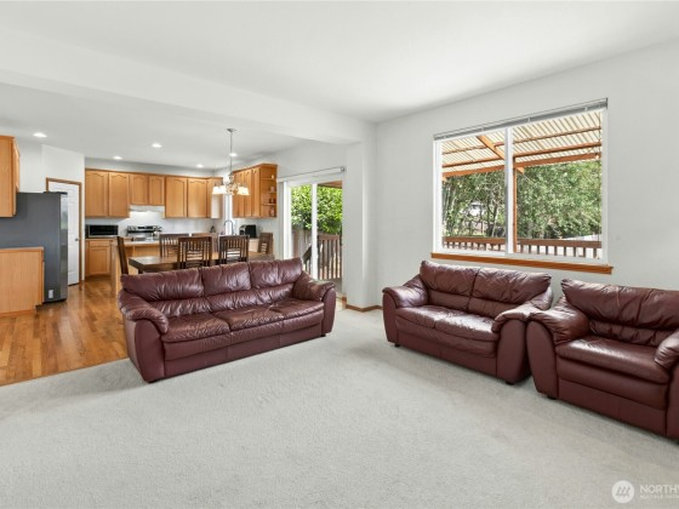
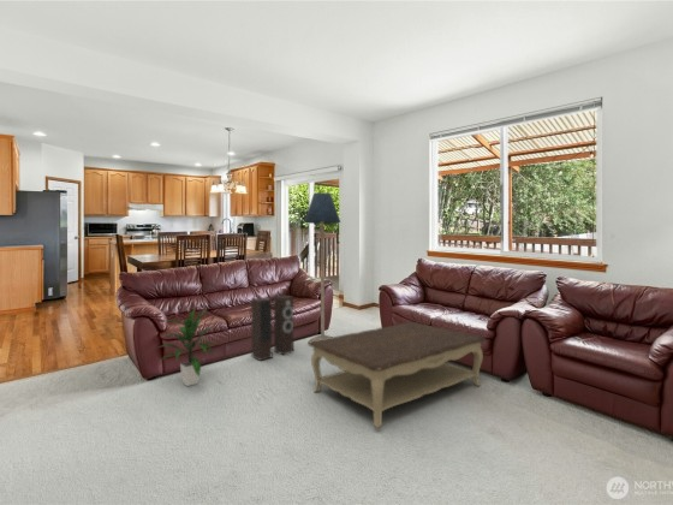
+ coffee table (398, 363)
+ floor lamp (322, 268)
+ indoor plant (189, 346)
+ speaker (274, 326)
